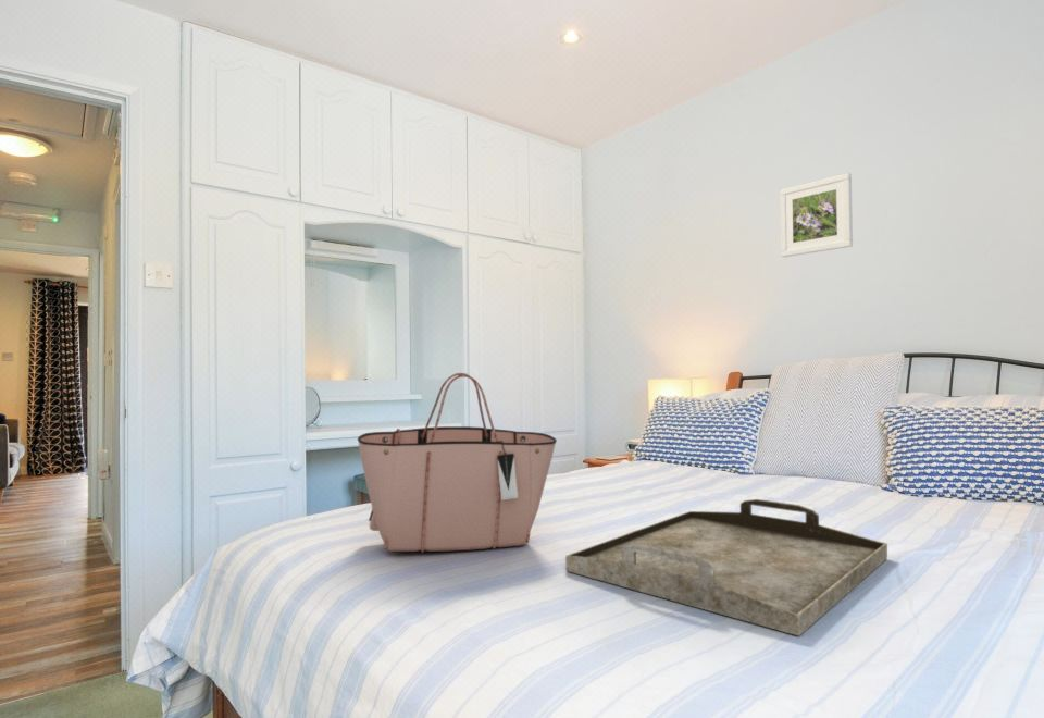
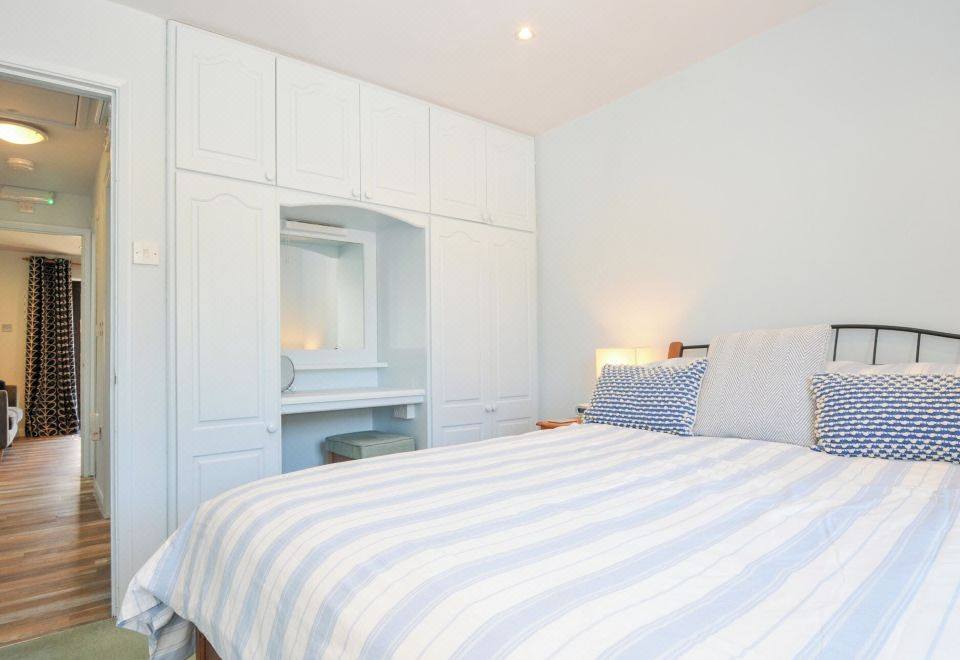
- tote bag (459, 459)
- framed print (815, 216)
- serving tray (730, 543)
